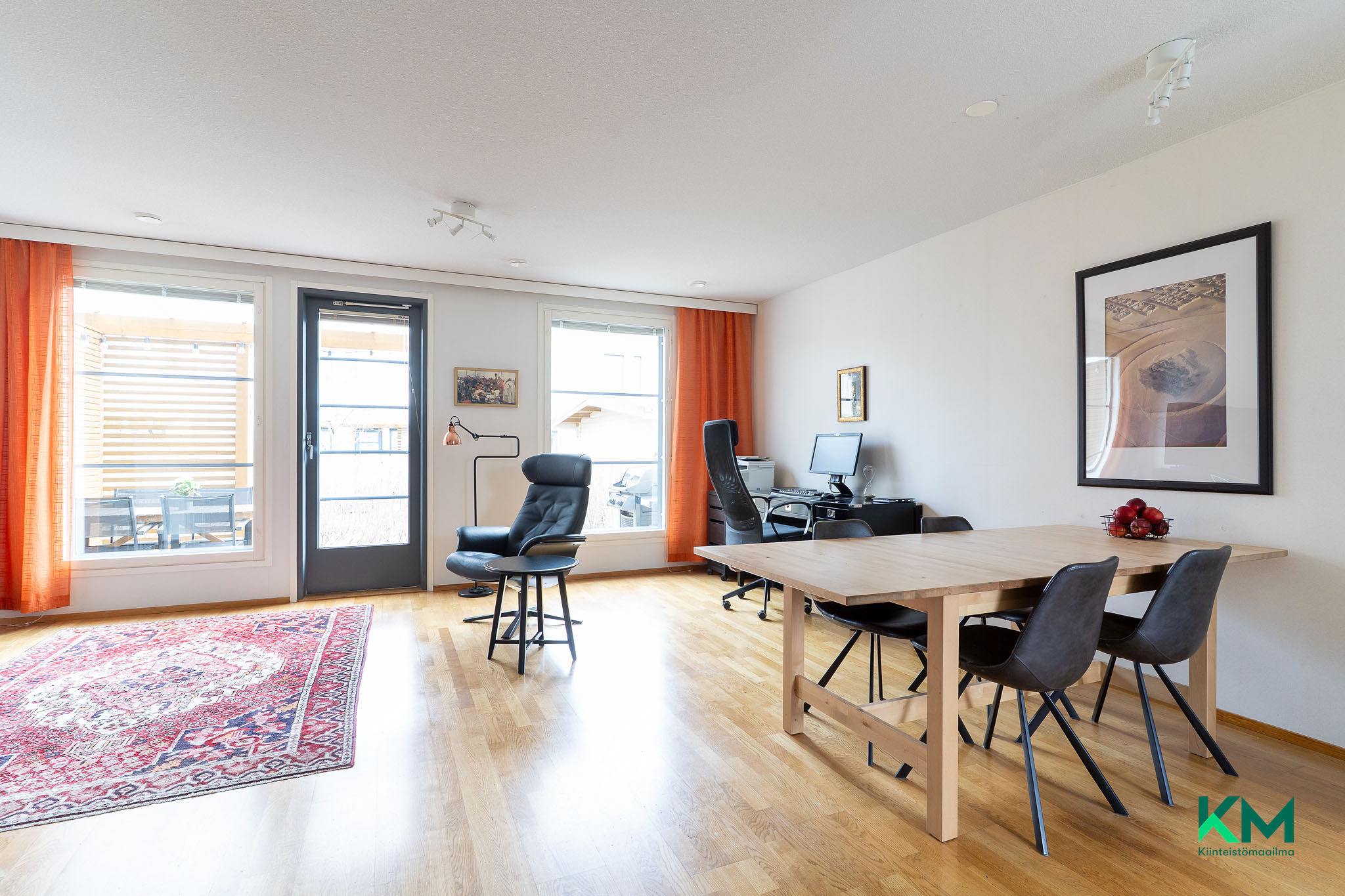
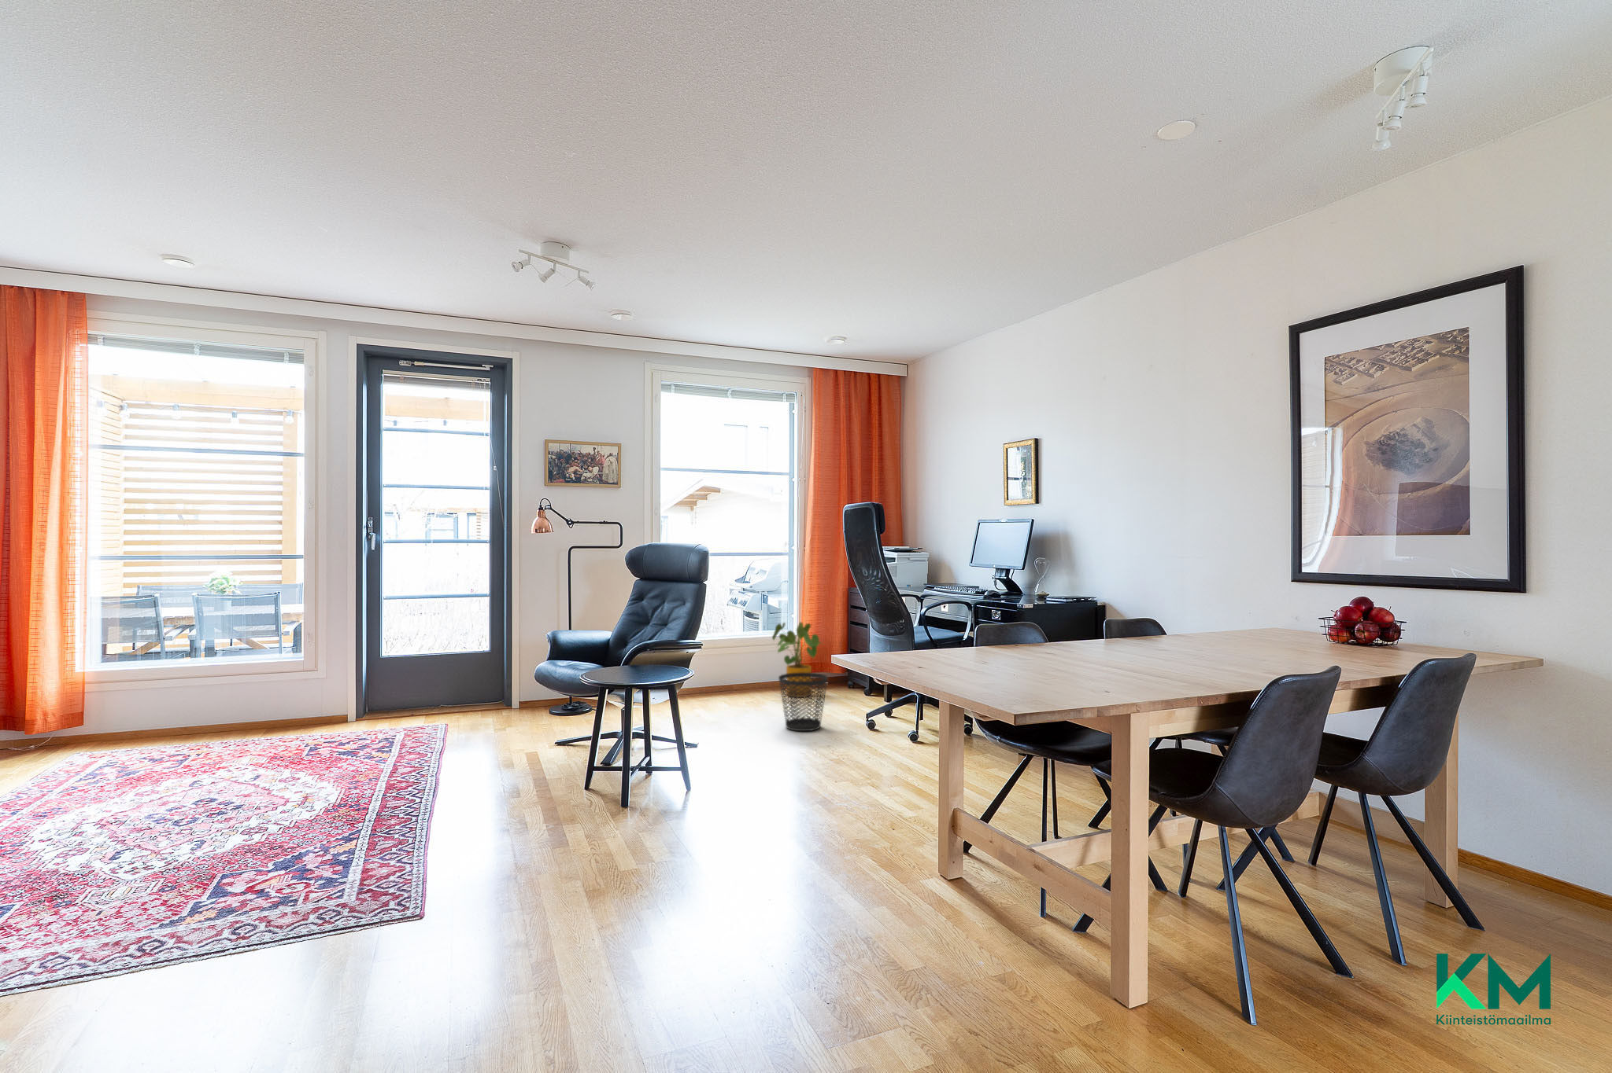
+ wastebasket (803, 702)
+ house plant (796, 659)
